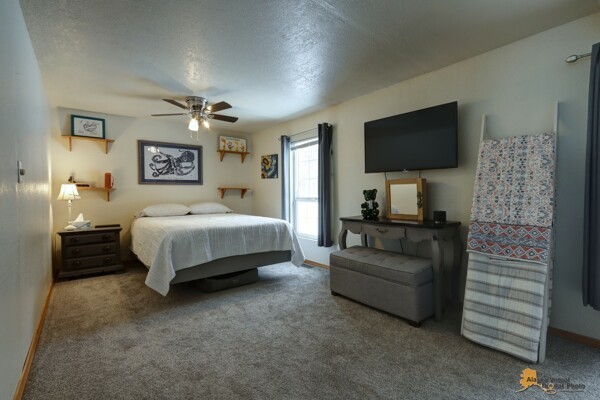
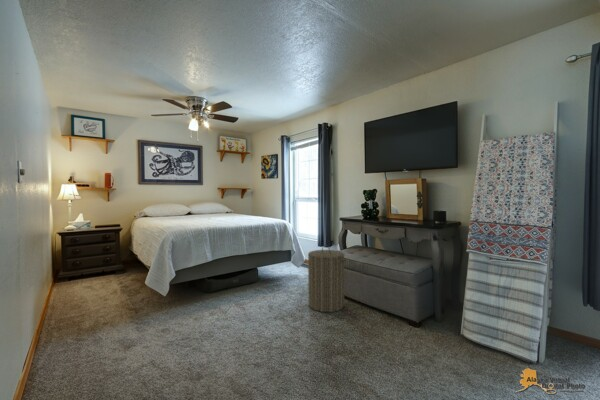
+ laundry hamper (326, 275)
